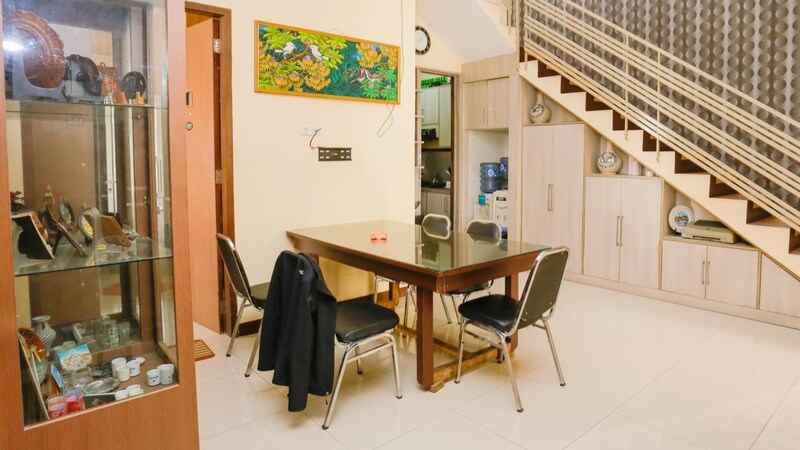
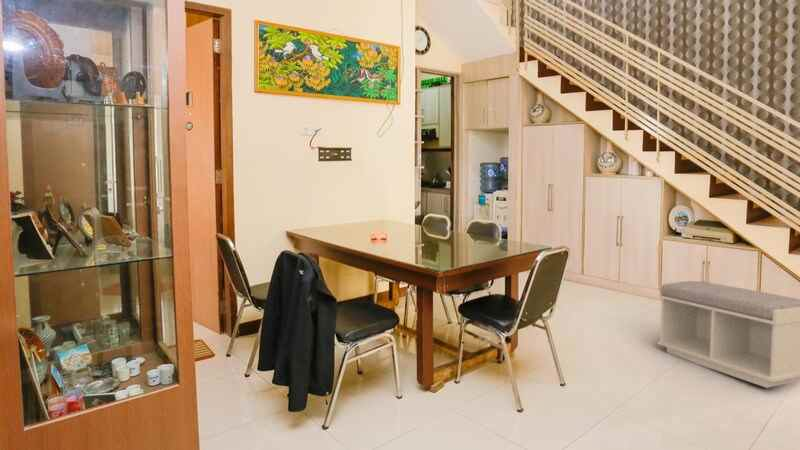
+ bench (730, 328)
